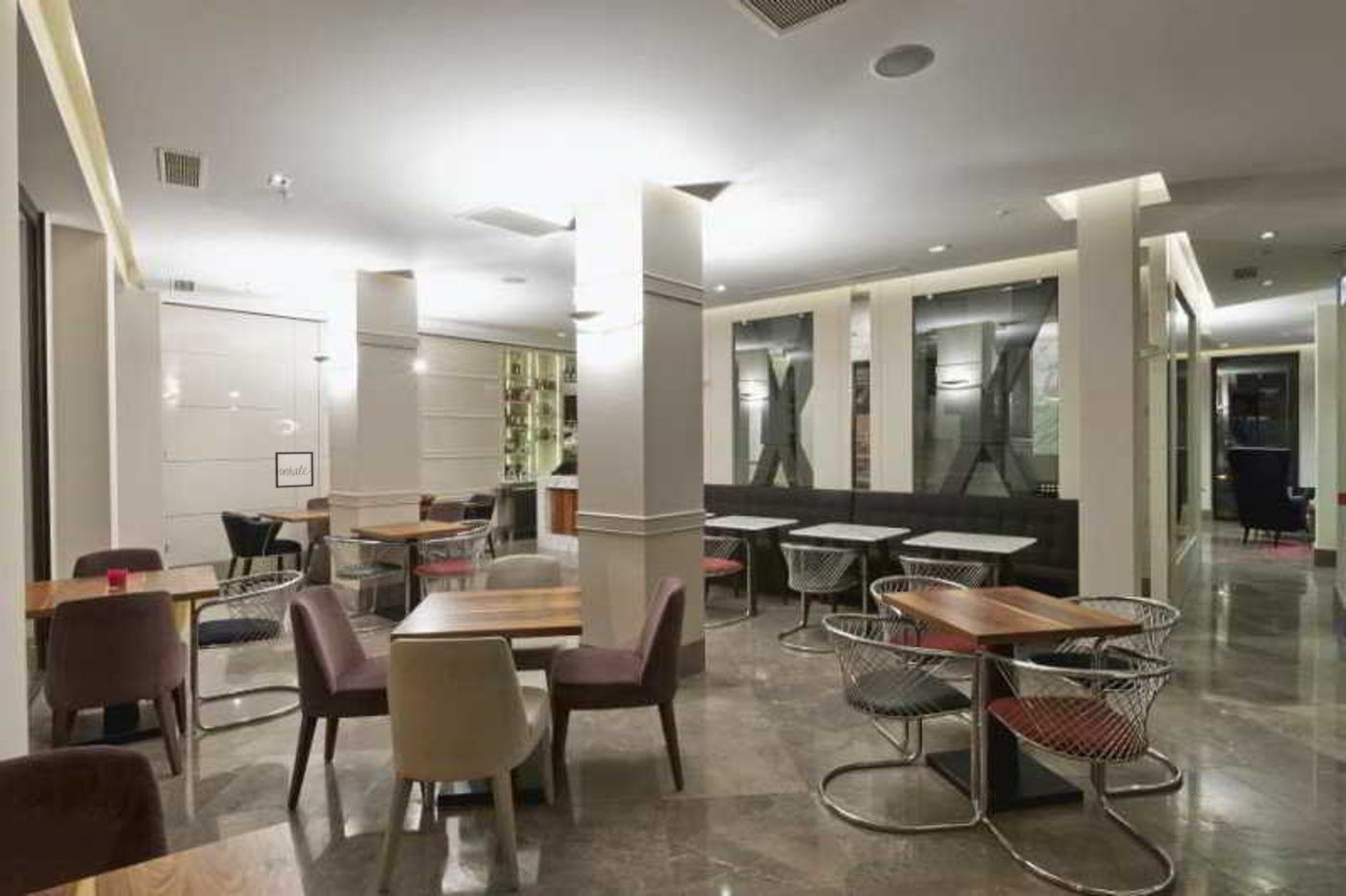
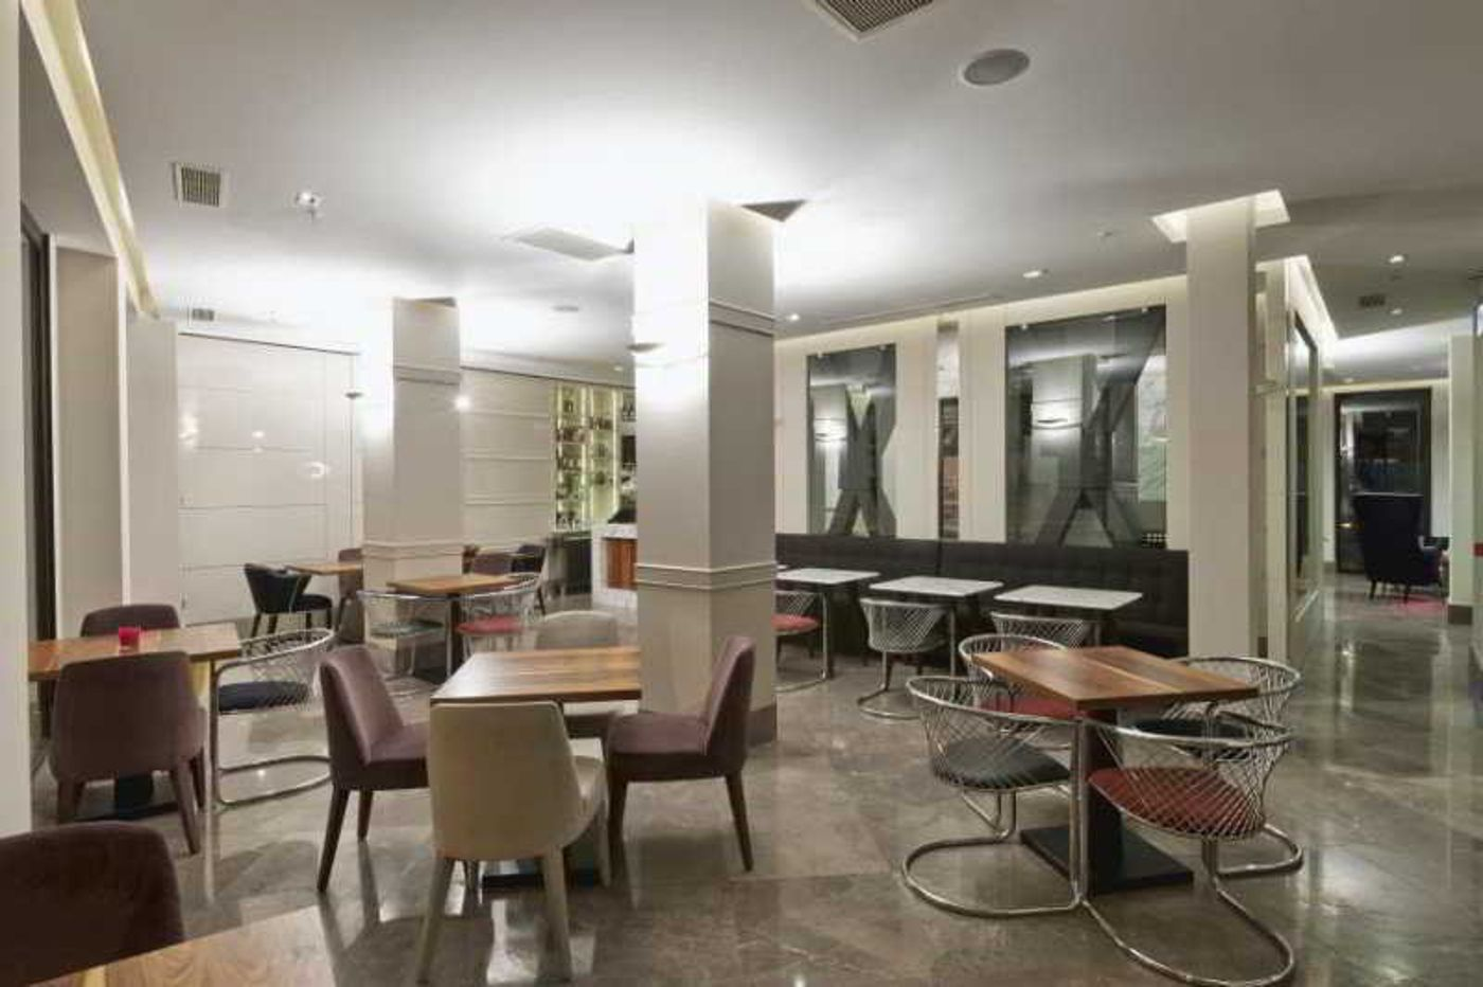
- wall art (294, 469)
